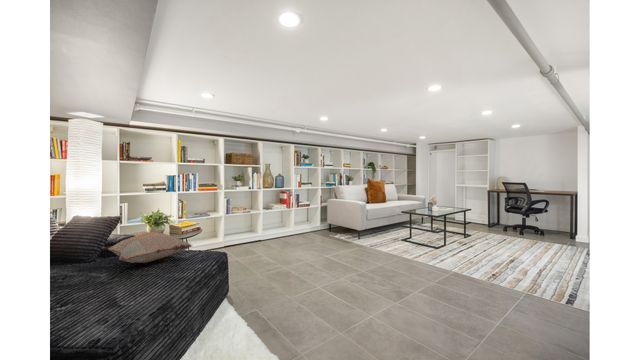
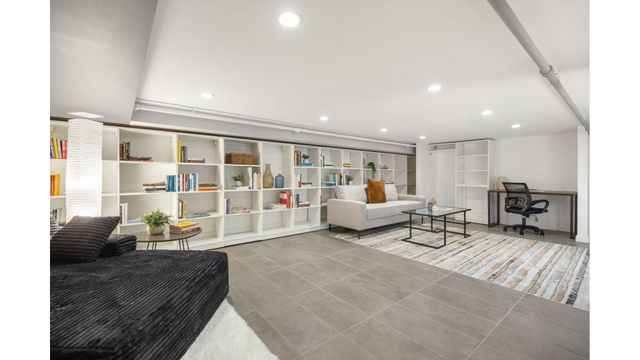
- decorative pillow (146, 246)
